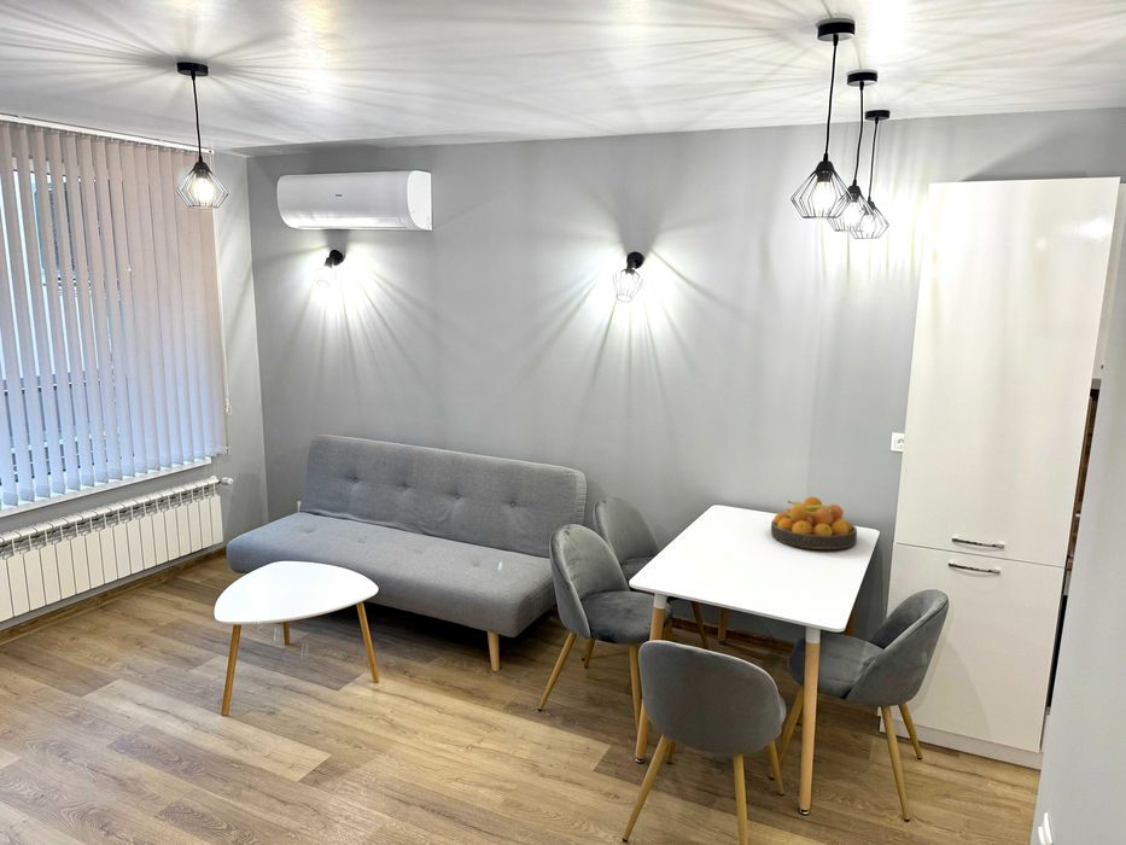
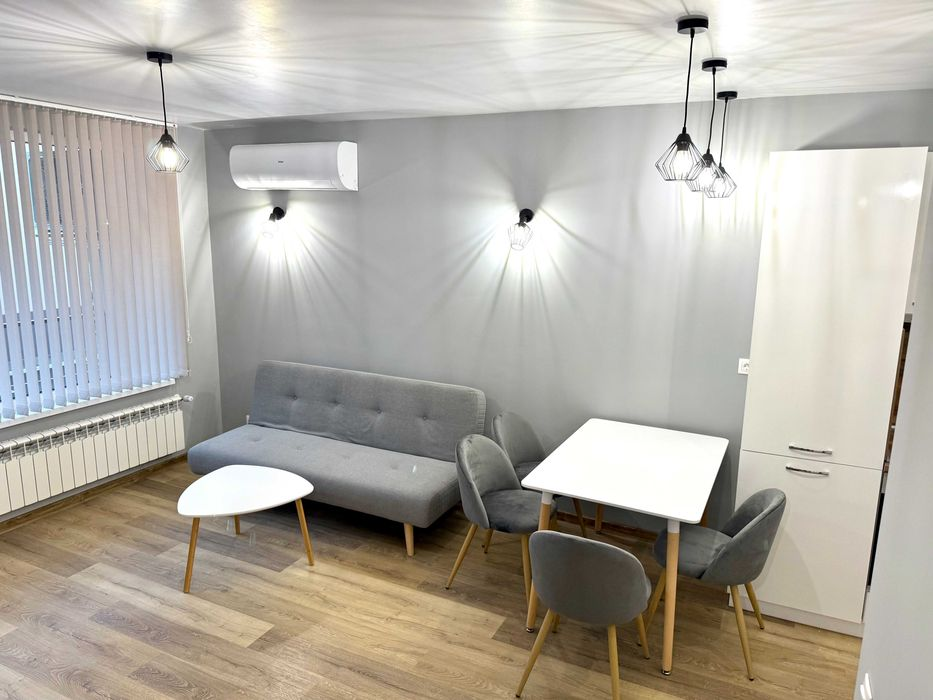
- fruit bowl (813, 519)
